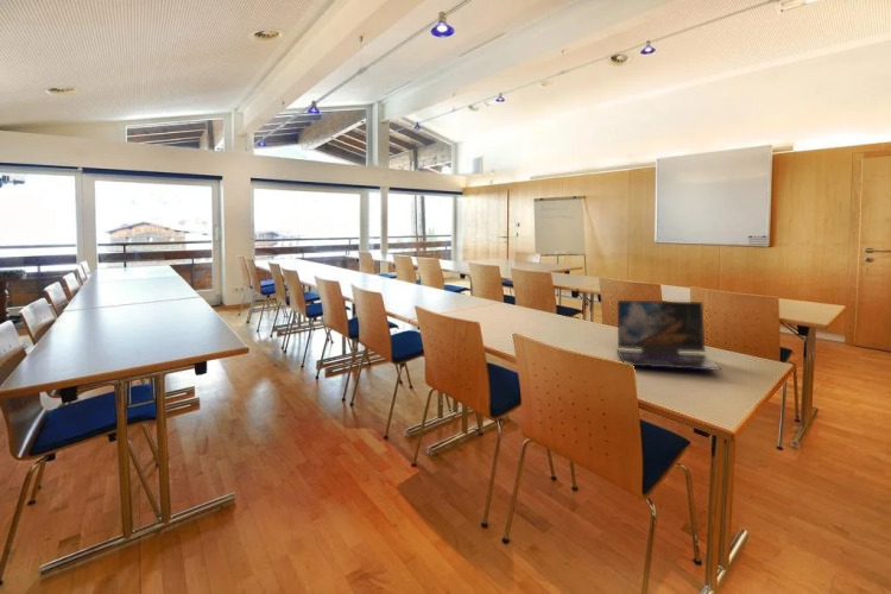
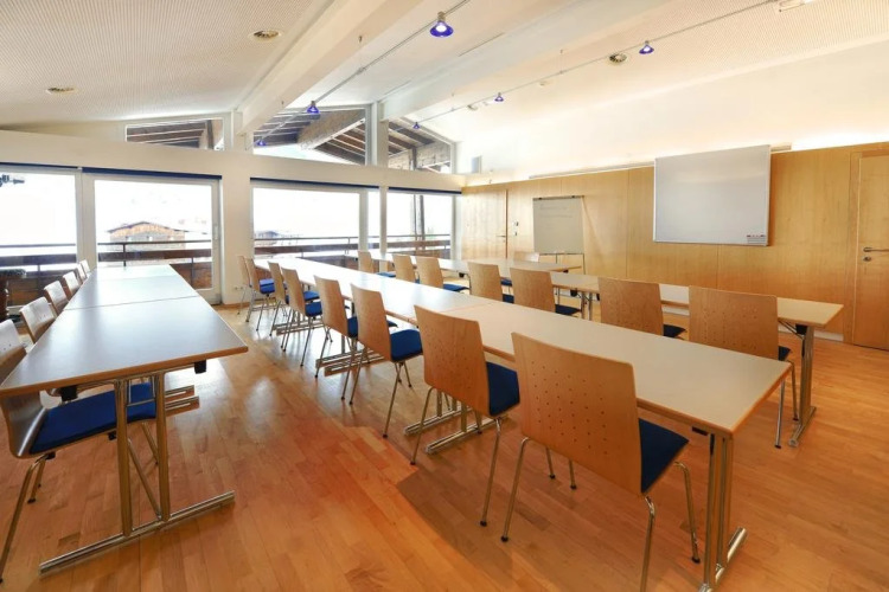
- laptop (664, 333)
